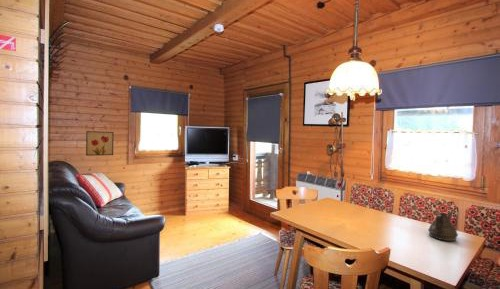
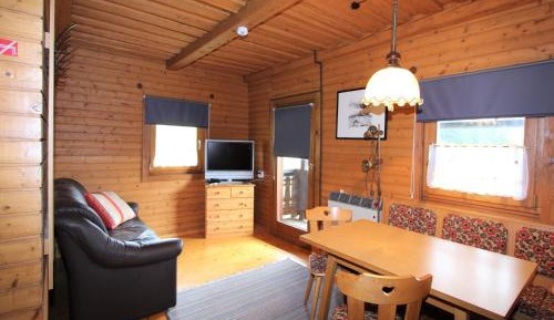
- wall art (100, 143)
- teapot (444, 224)
